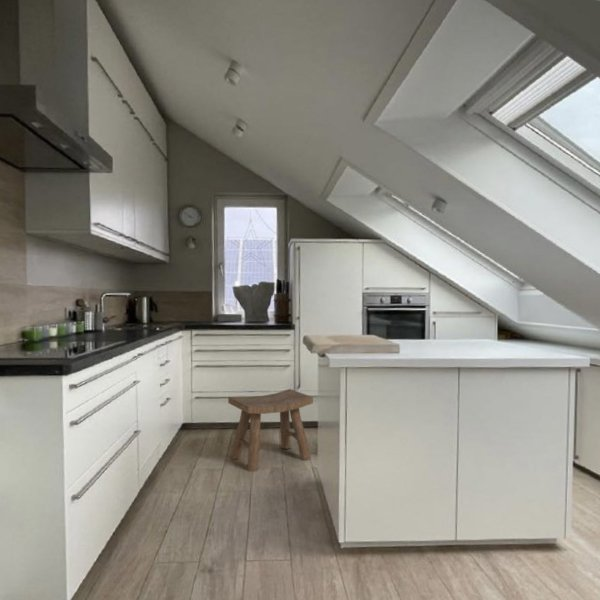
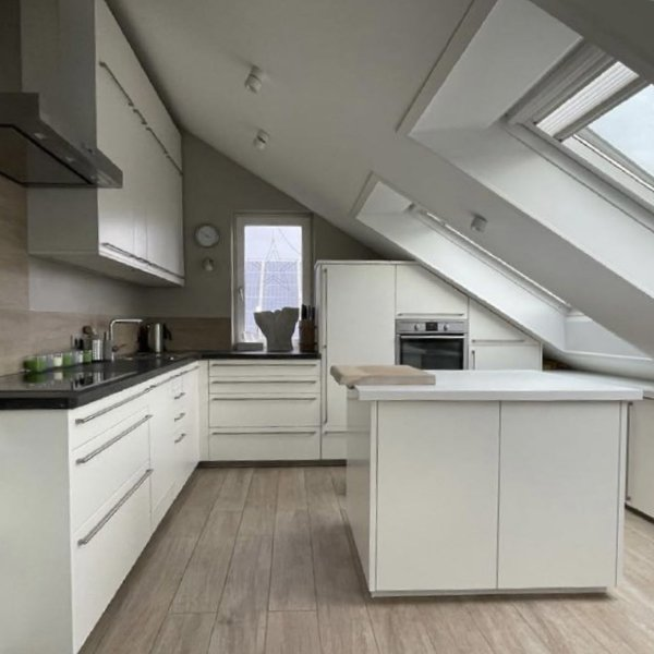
- stool (280, 427)
